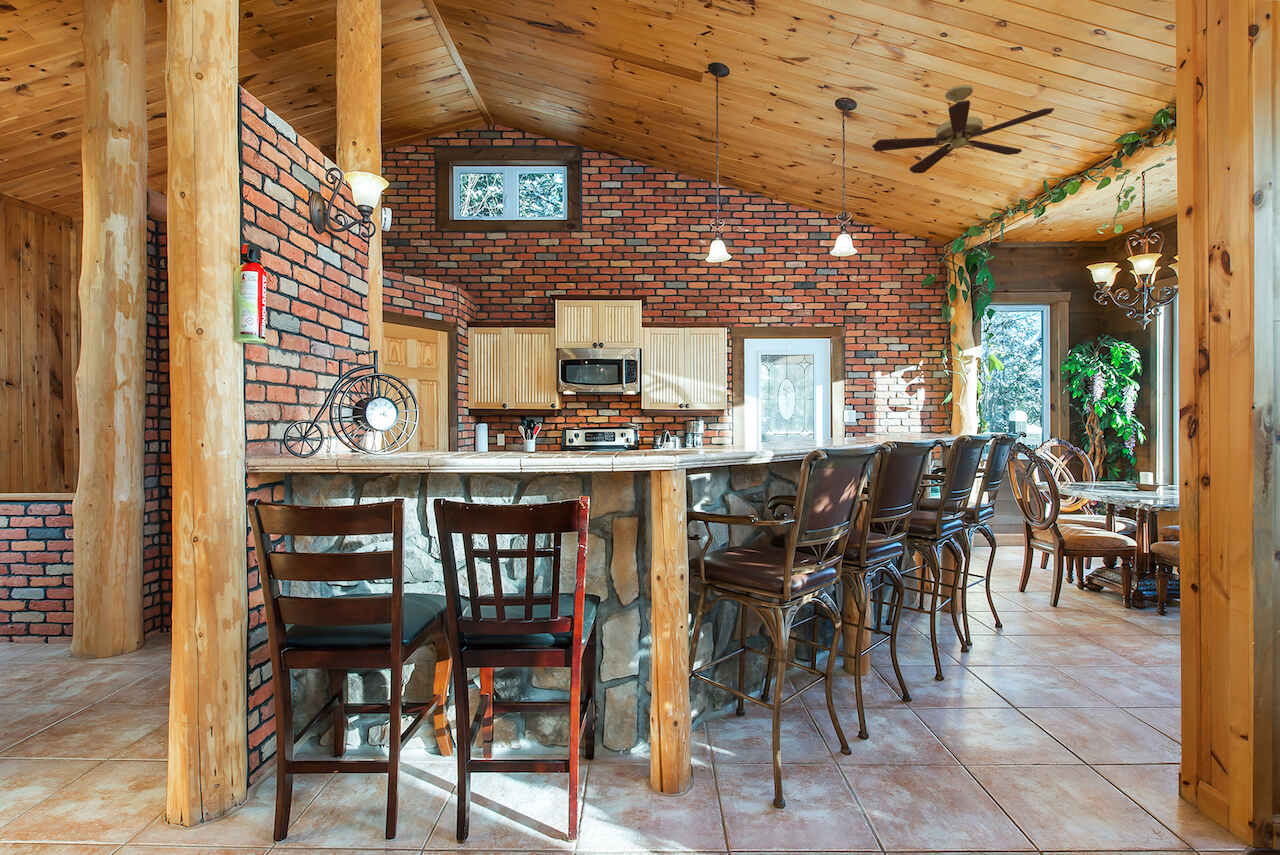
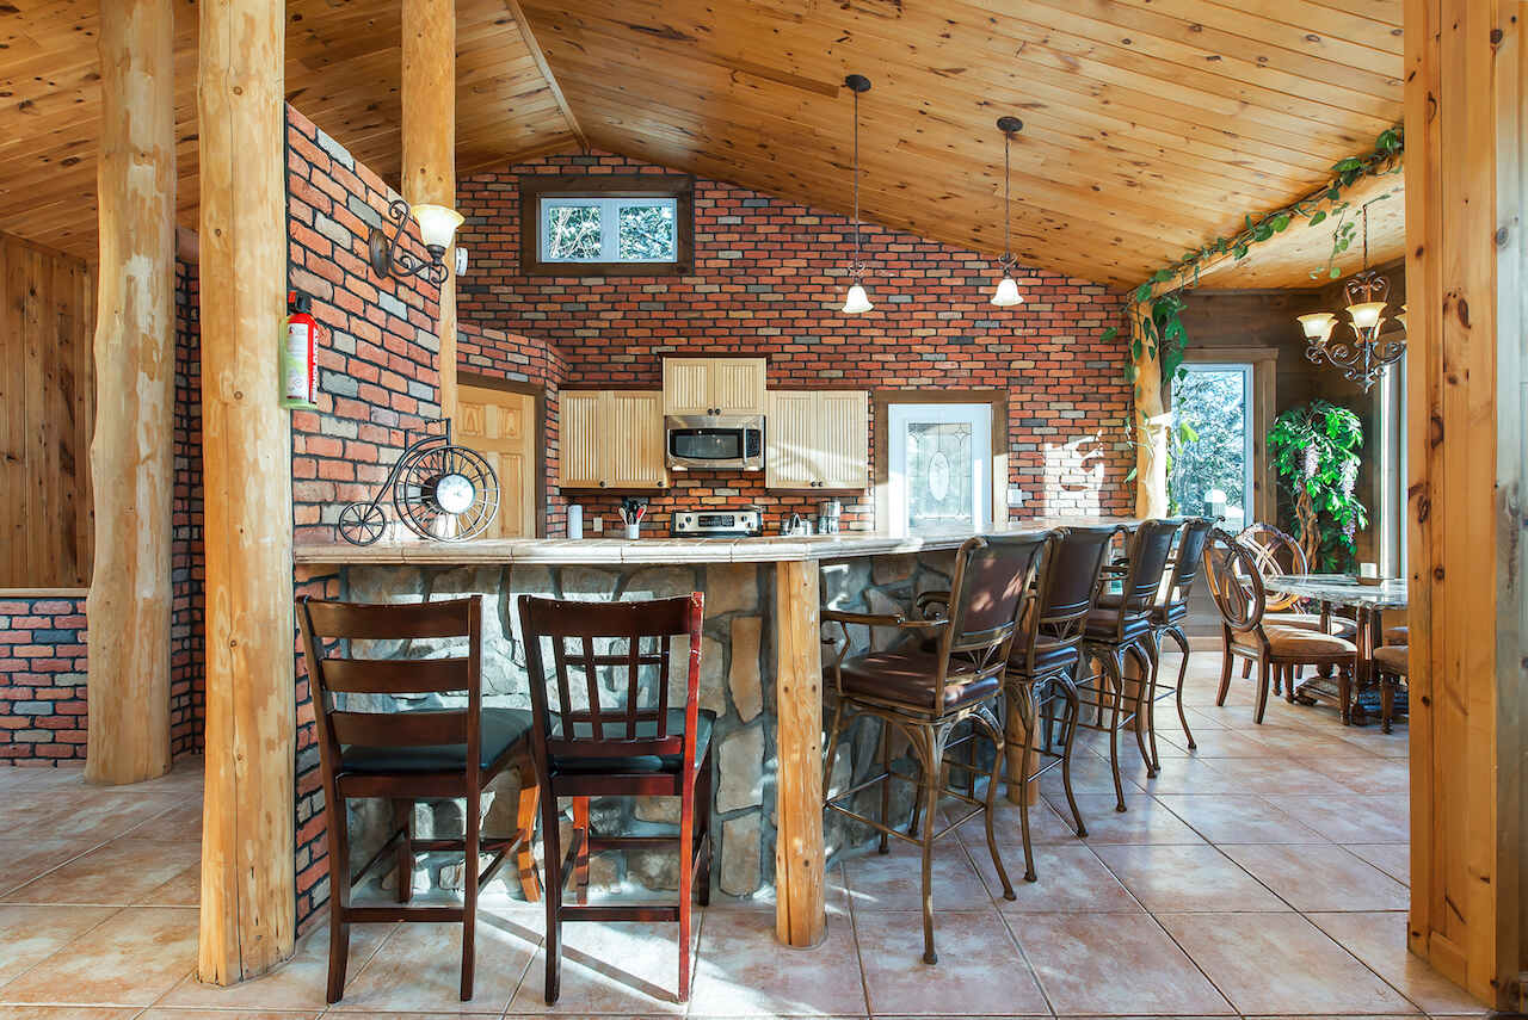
- ceiling fan (957, 116)
